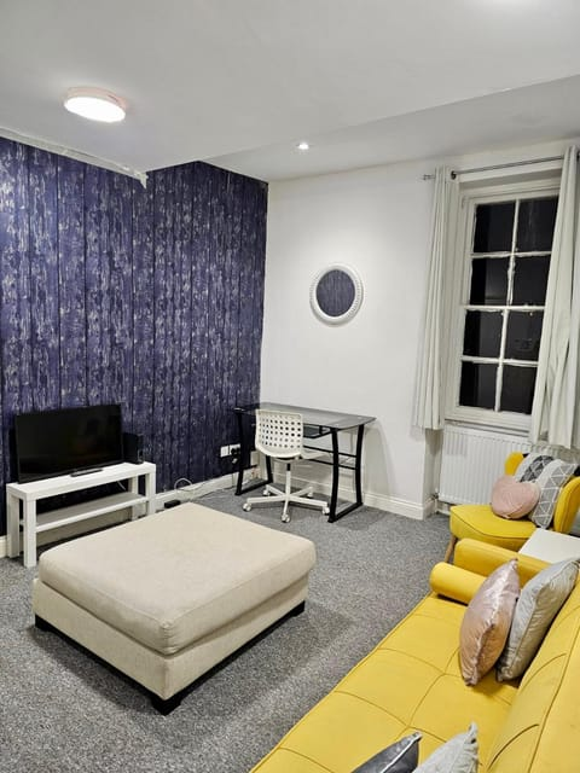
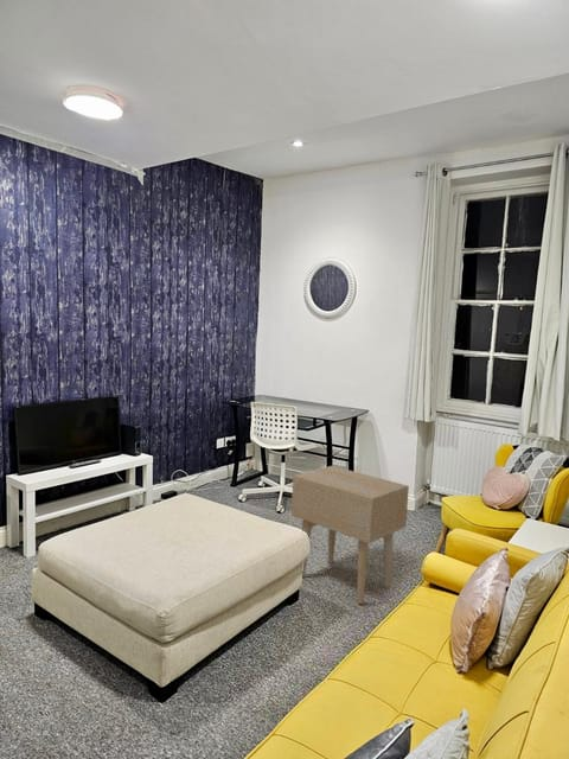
+ side table (347, 530)
